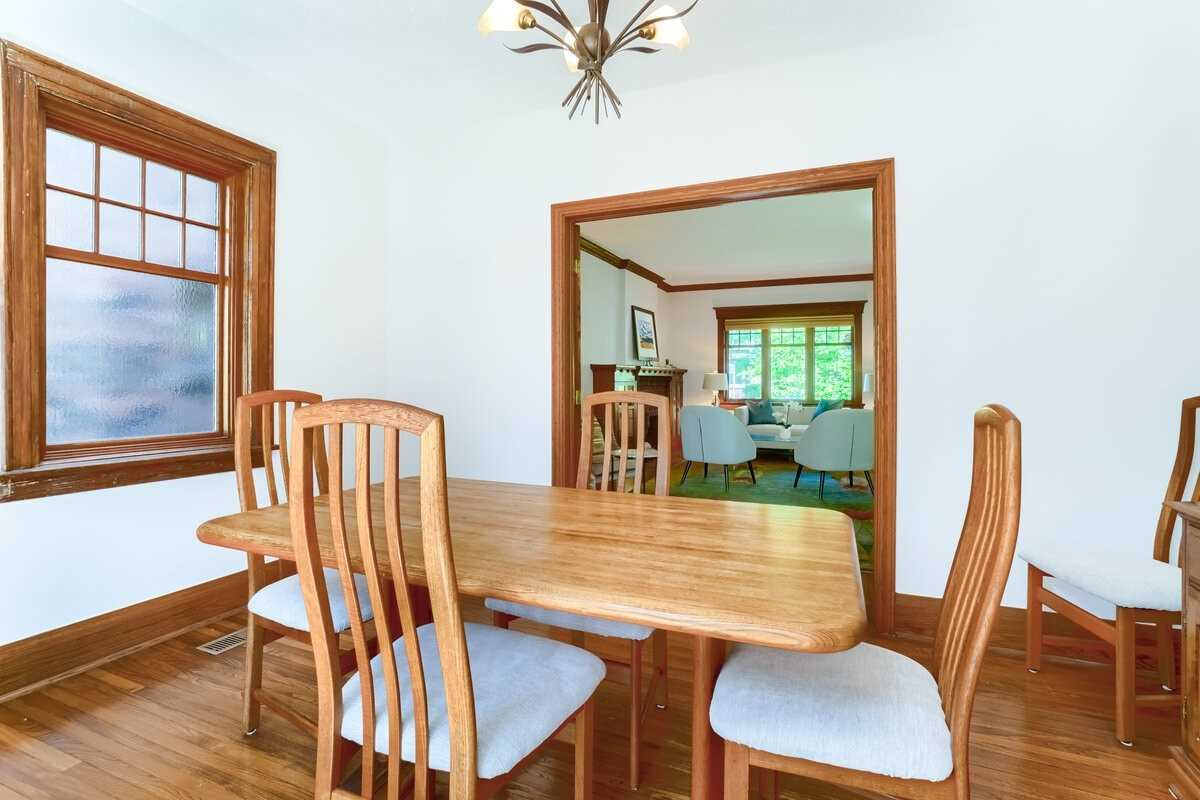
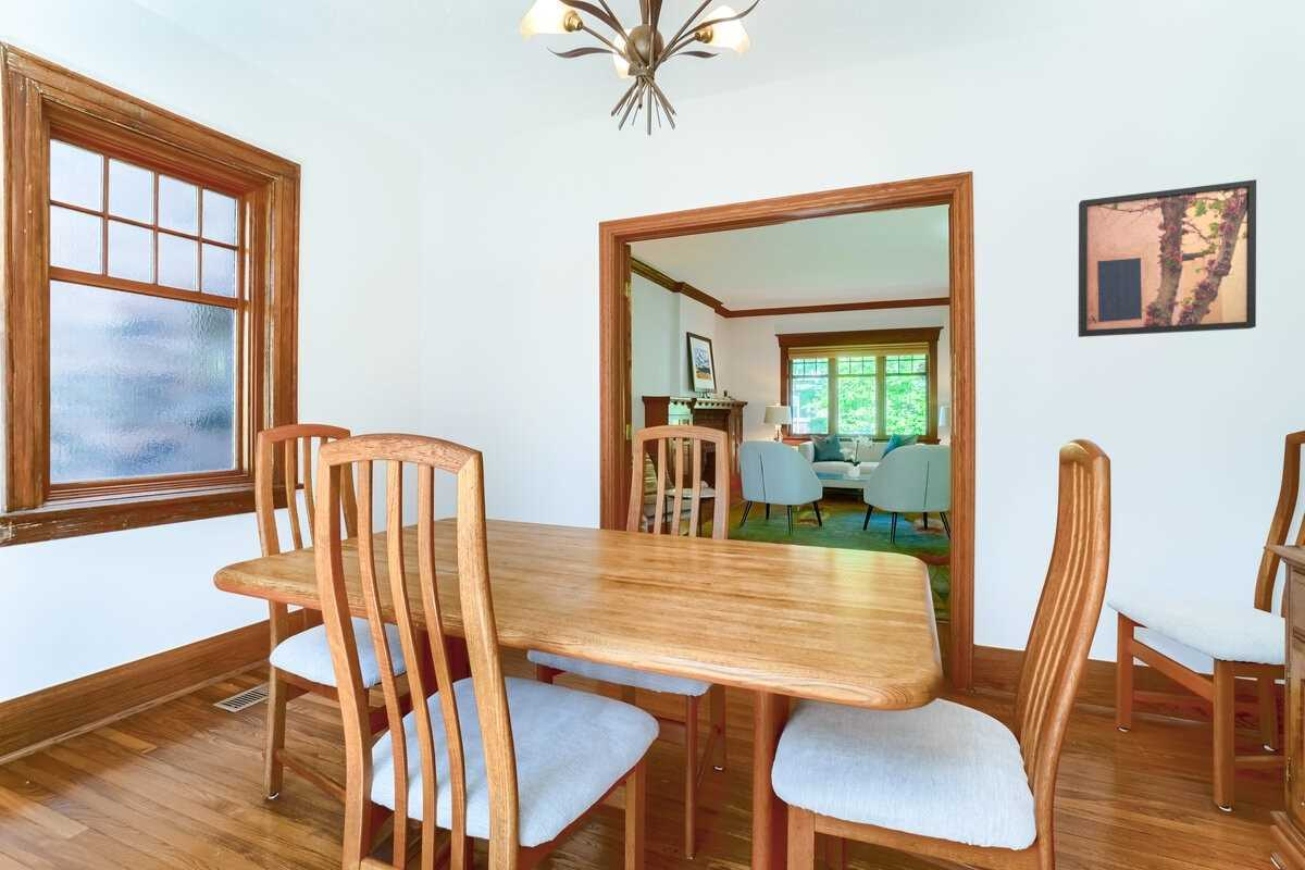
+ wall art (1163, 262)
